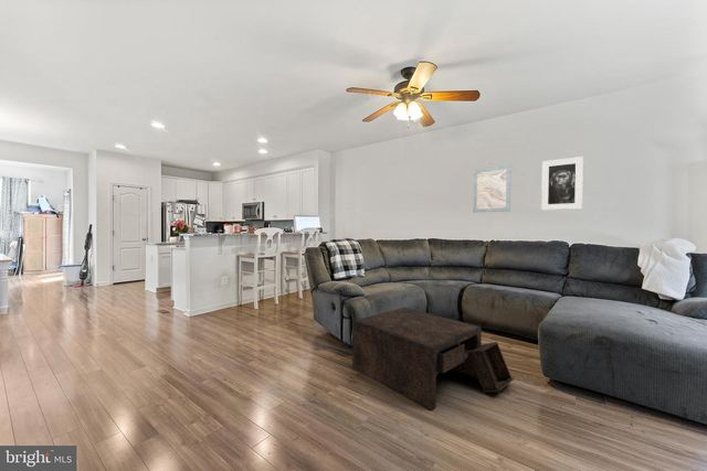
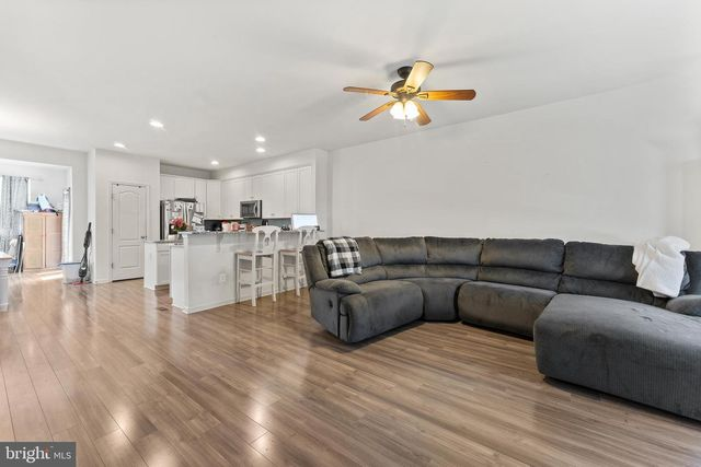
- coffee table (422, 349)
- wall art (490, 190)
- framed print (561, 184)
